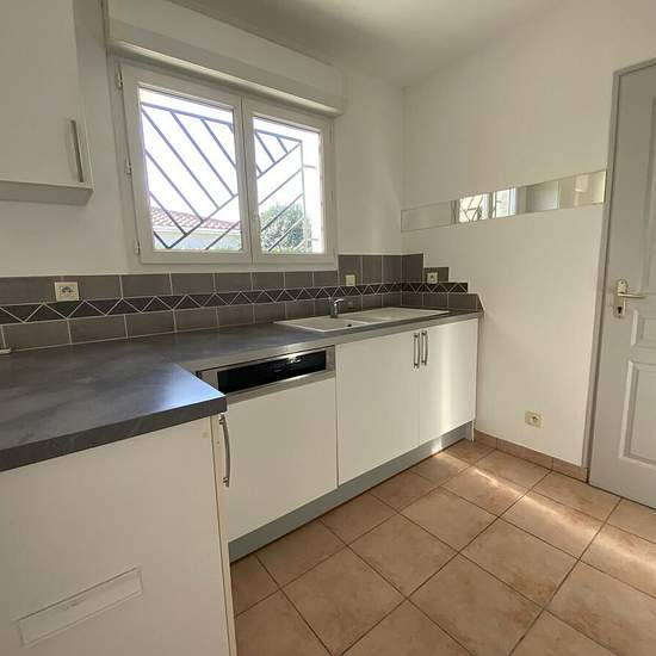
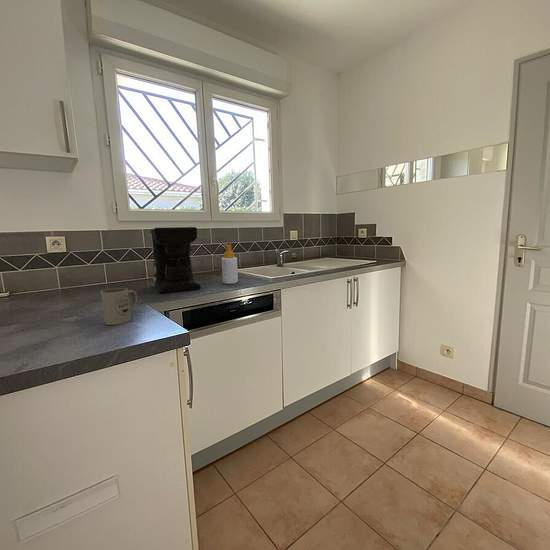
+ mug (121, 304)
+ coffee maker (174, 258)
+ soap bottle (229, 263)
